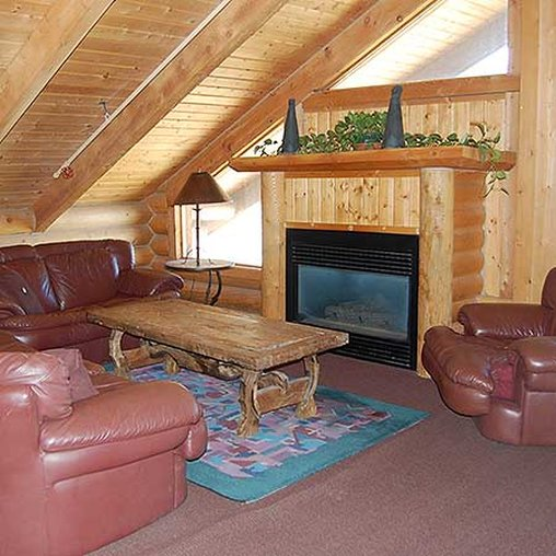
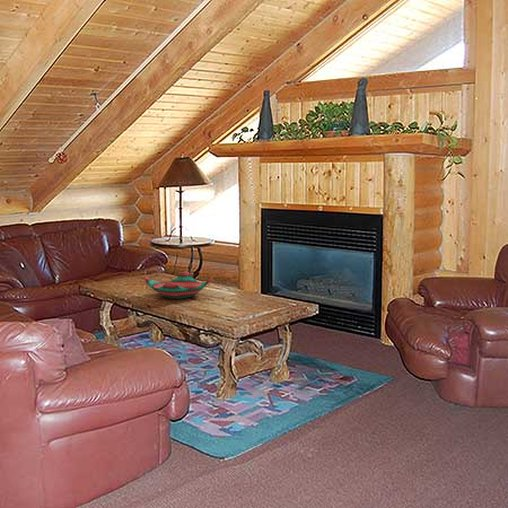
+ decorative bowl (178, 285)
